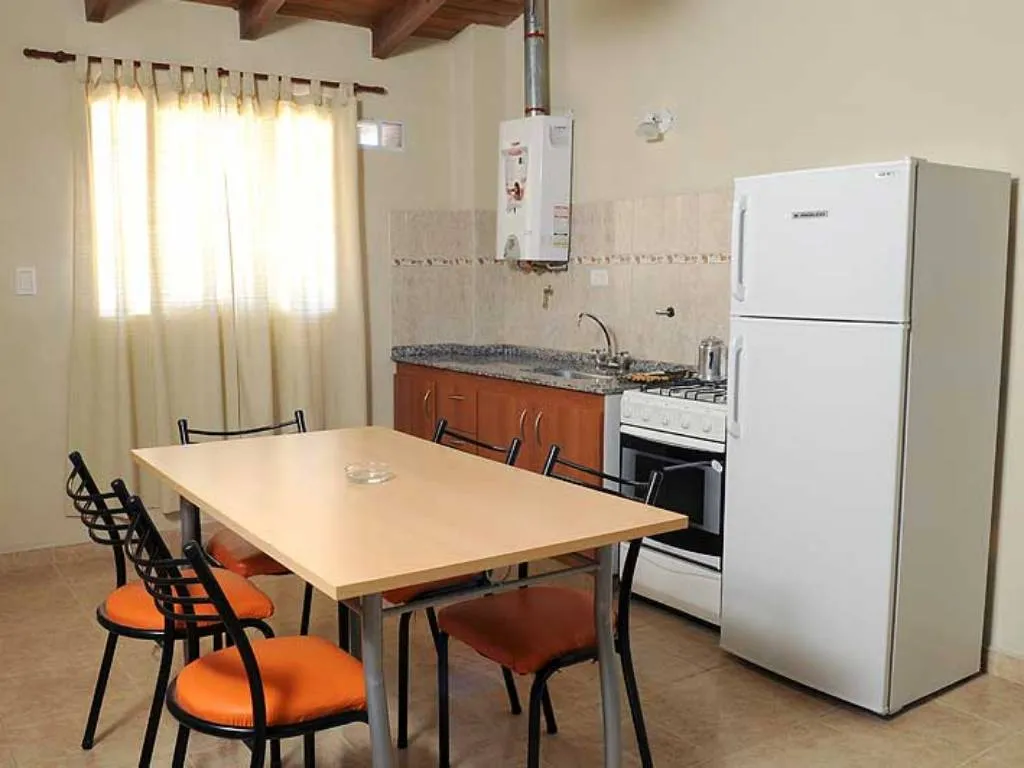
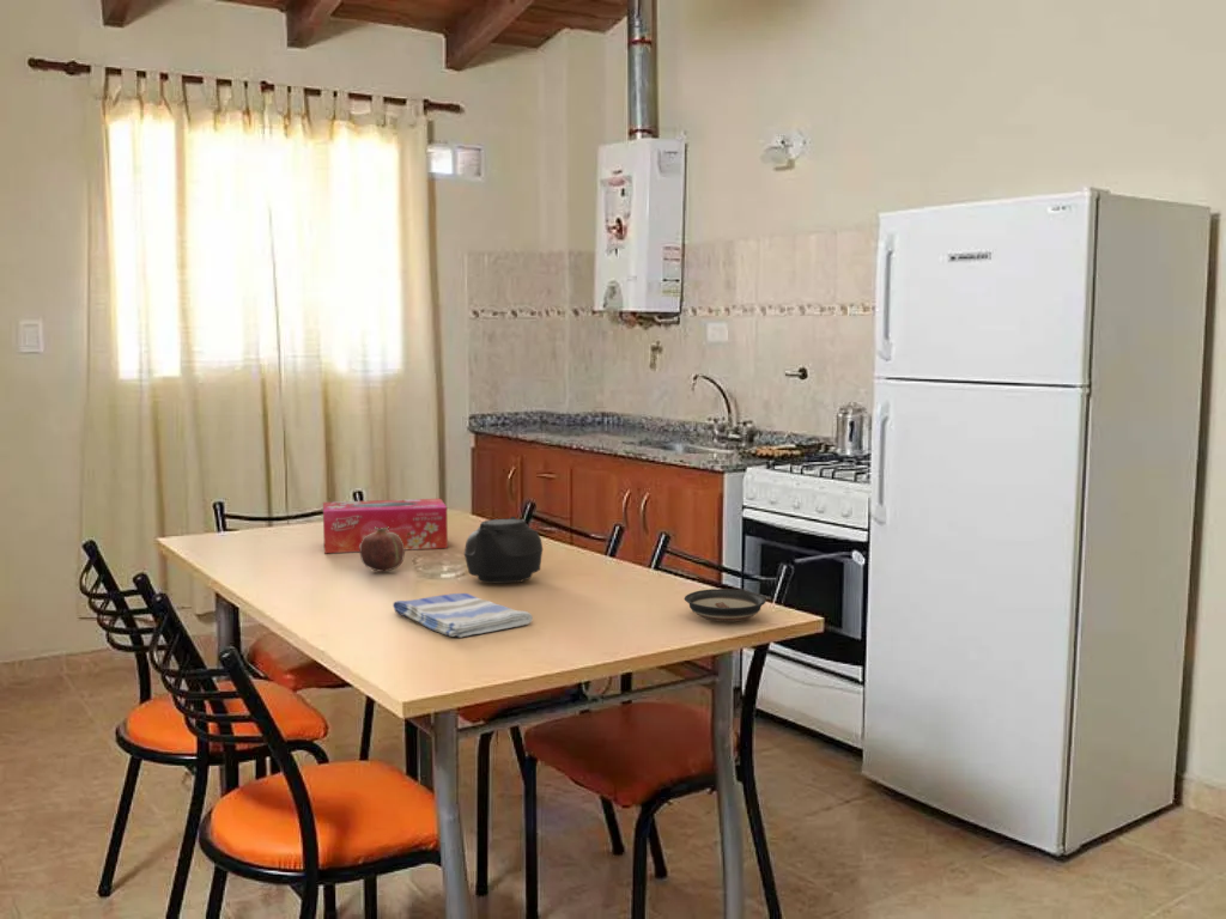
+ tissue box (384, 524)
+ fruit (382, 548)
+ teapot (500, 552)
+ dish towel (461, 611)
+ saucer (724, 608)
